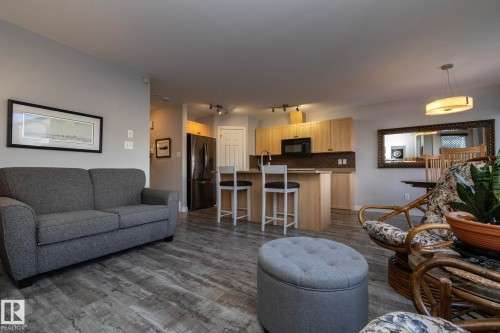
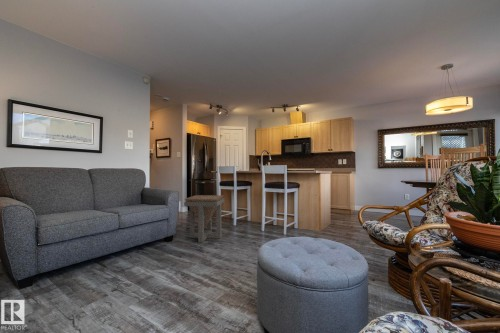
+ side table (205, 217)
